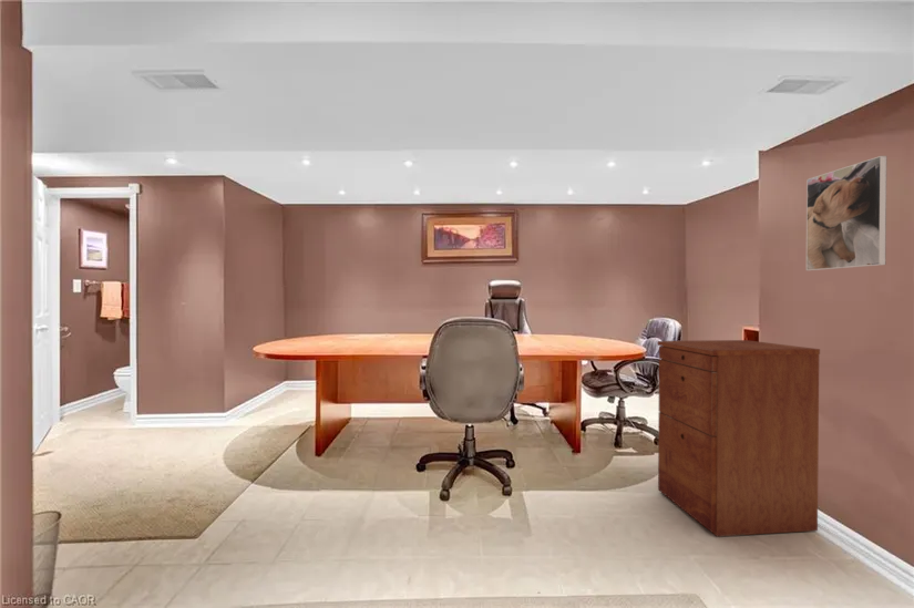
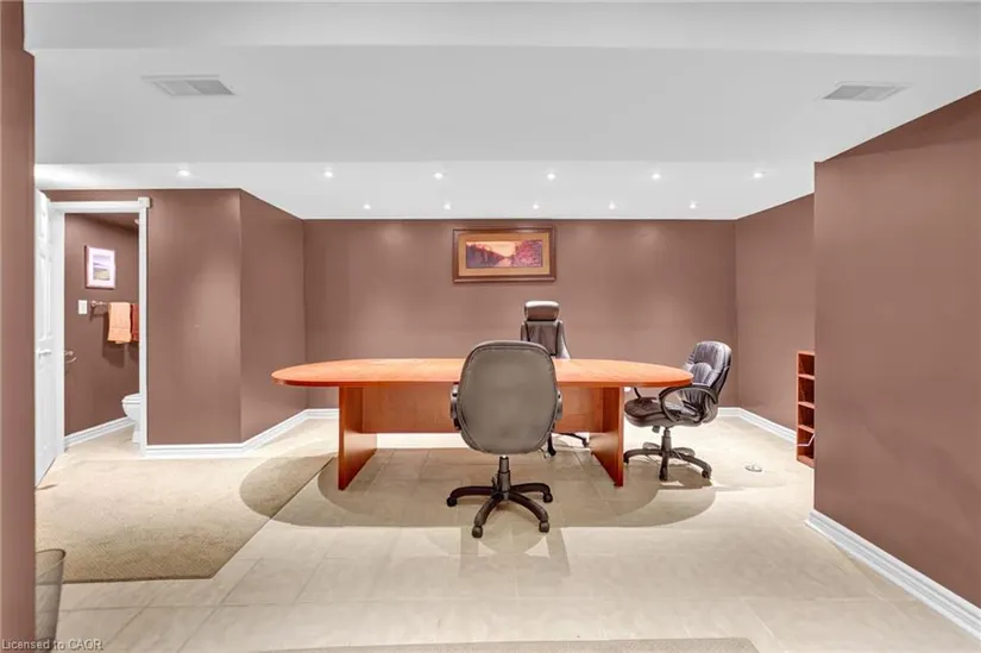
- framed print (842, 218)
- filing cabinet (730, 426)
